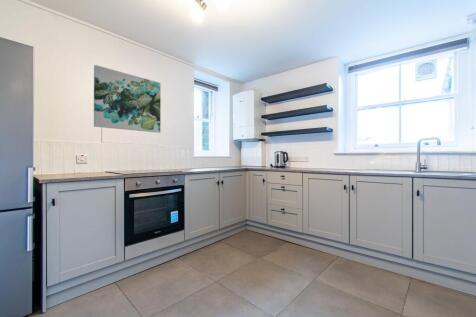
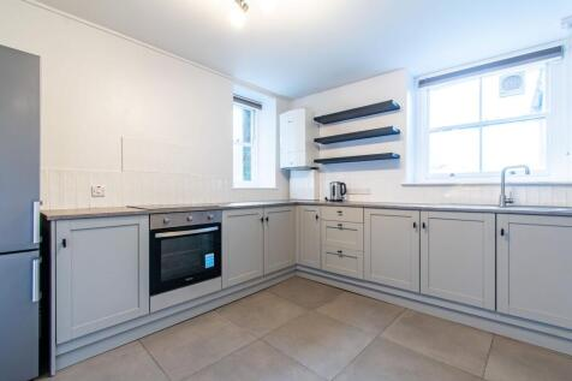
- wall art (130, 102)
